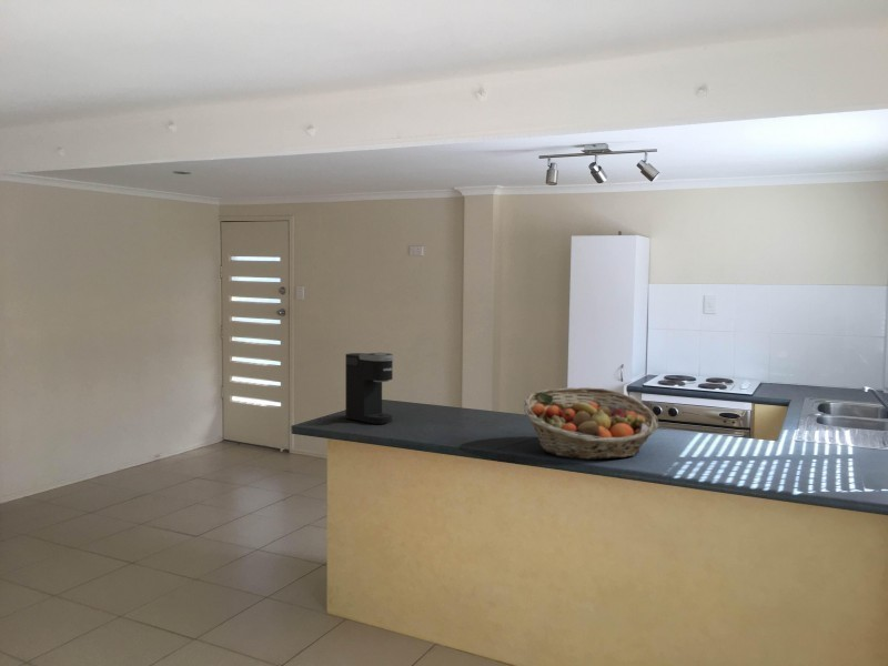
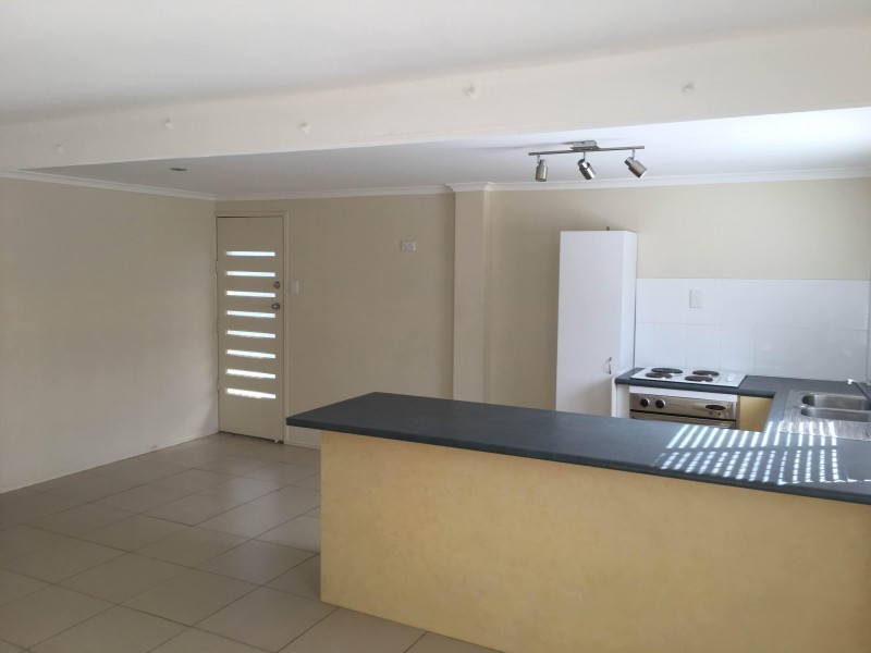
- fruit basket (589, 422)
- coffee maker (369, 386)
